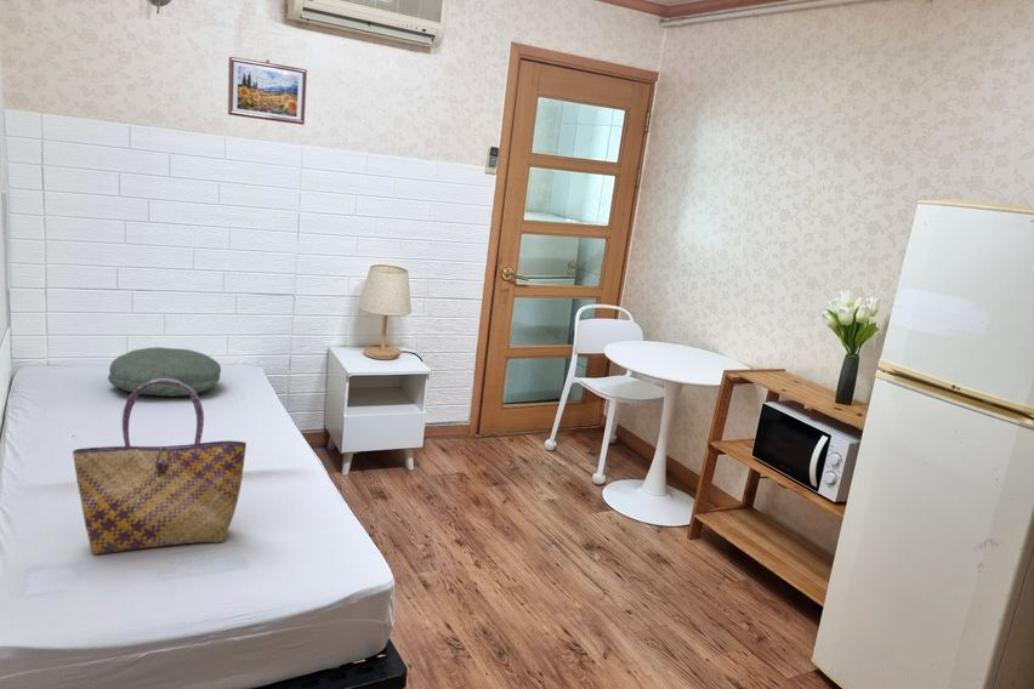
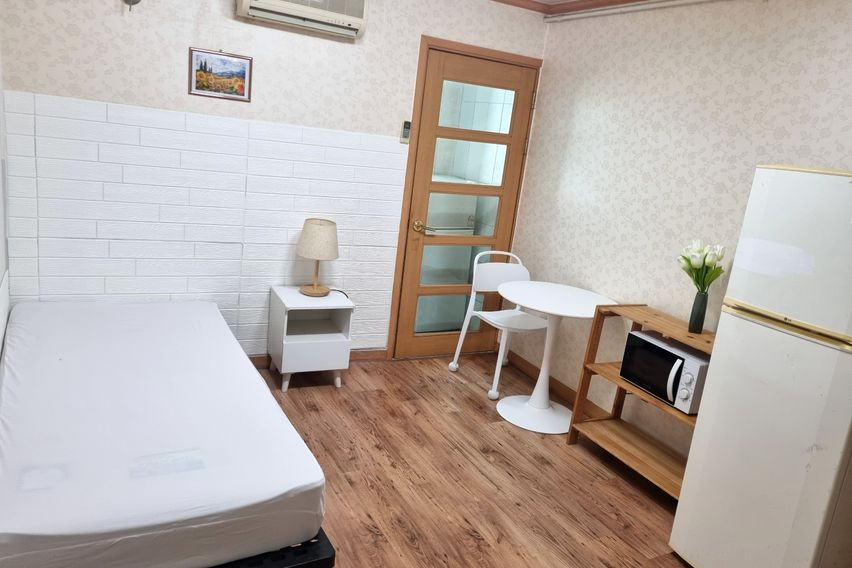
- pillow (165, 370)
- tote bag (163, 462)
